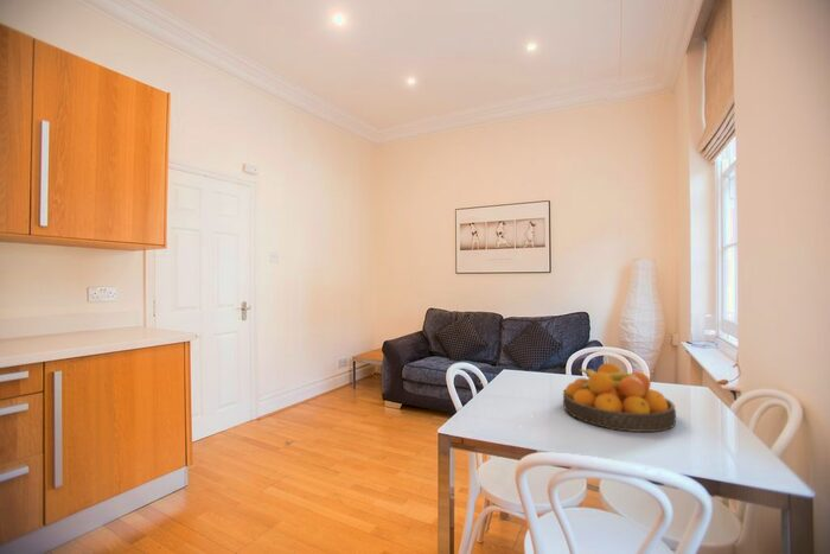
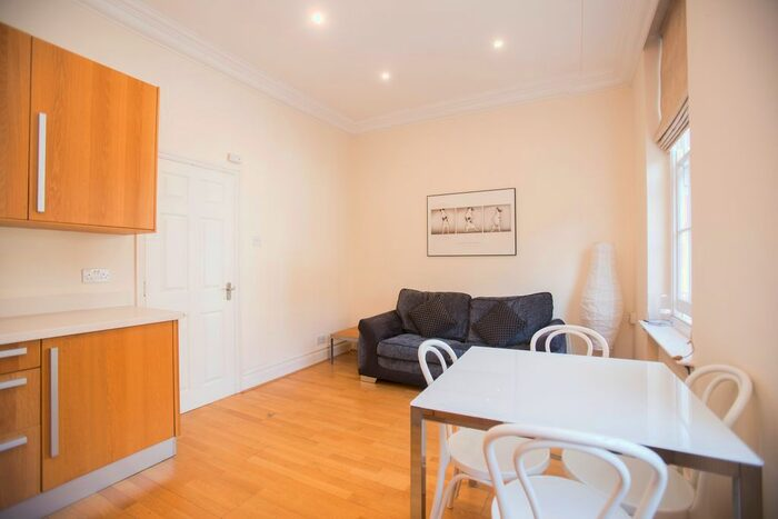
- fruit bowl (615, 390)
